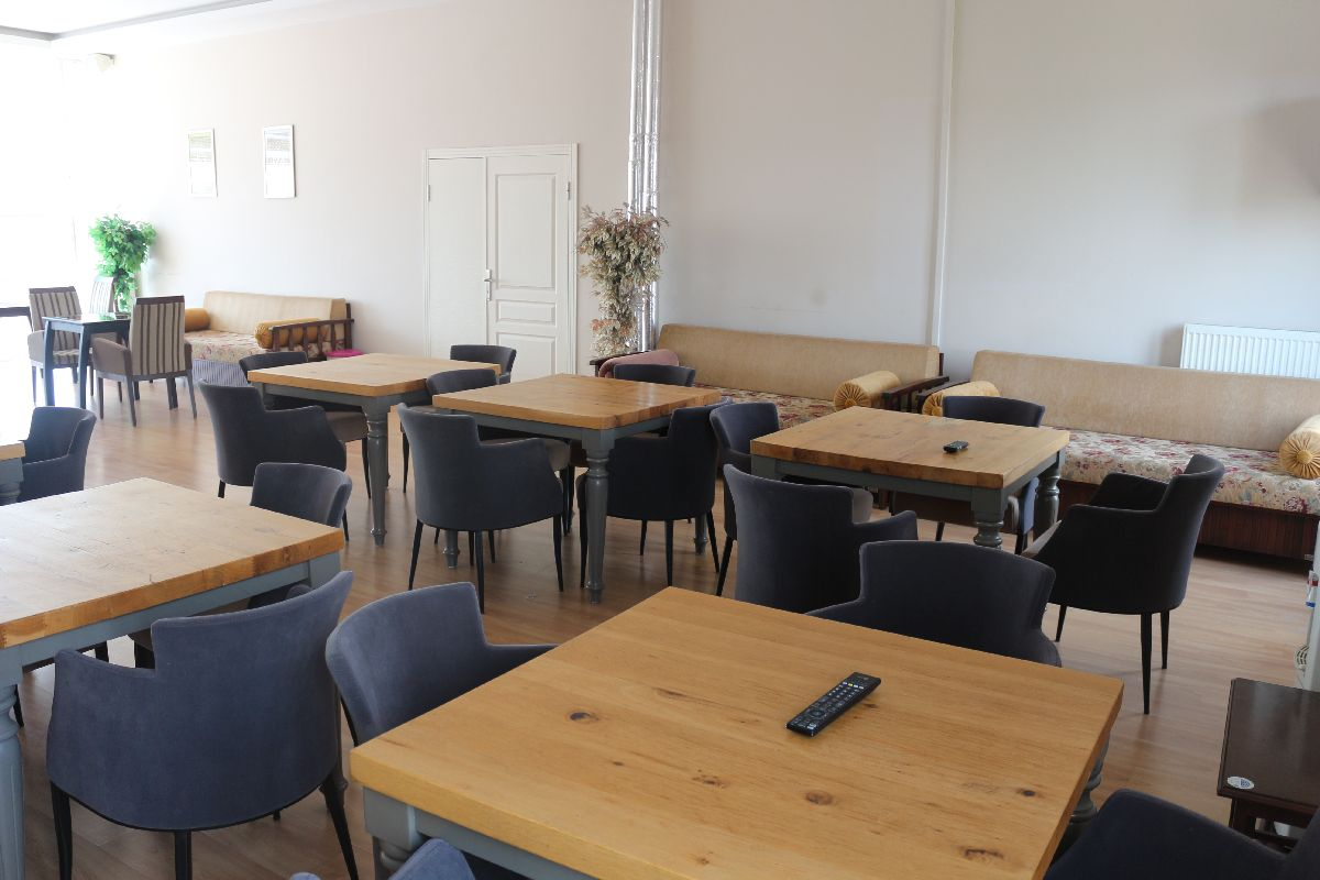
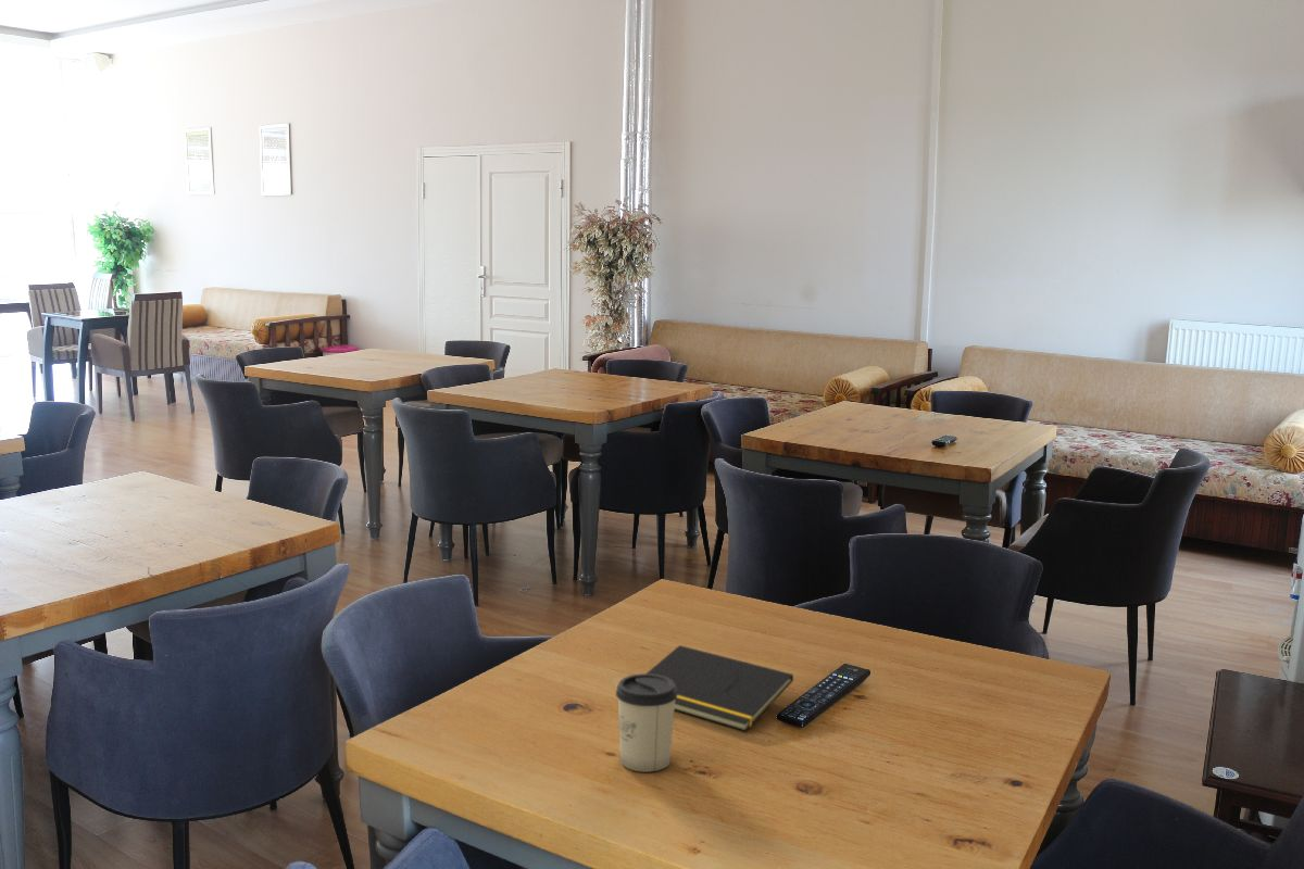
+ cup (645, 722)
+ notepad (710, 684)
